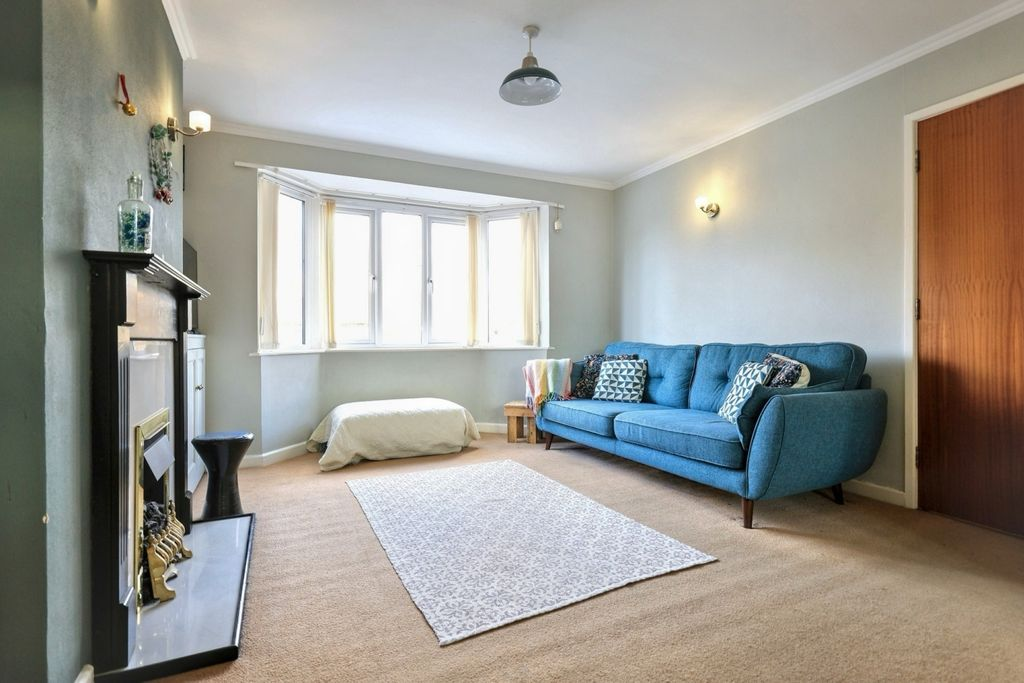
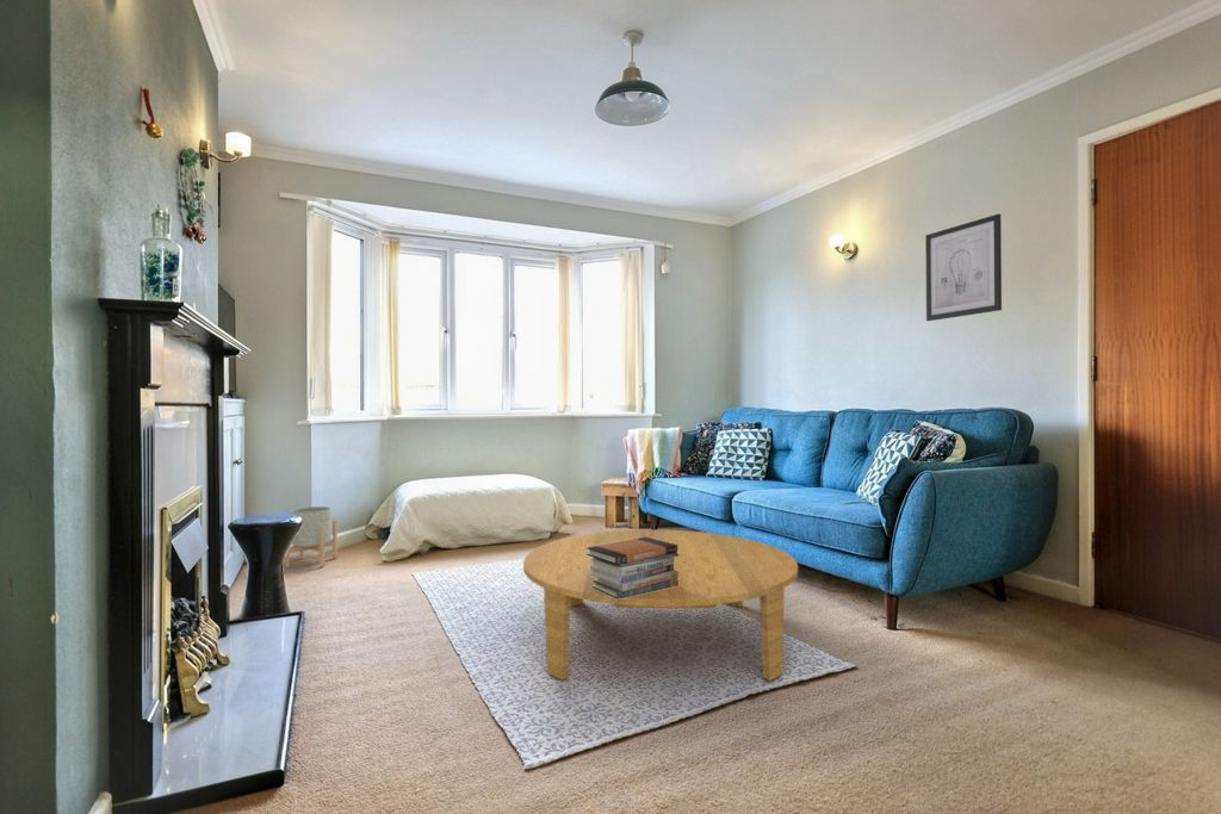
+ wall art (961, 271)
+ coffee table (658, 596)
+ planter (311, 535)
+ book stack (632, 565)
